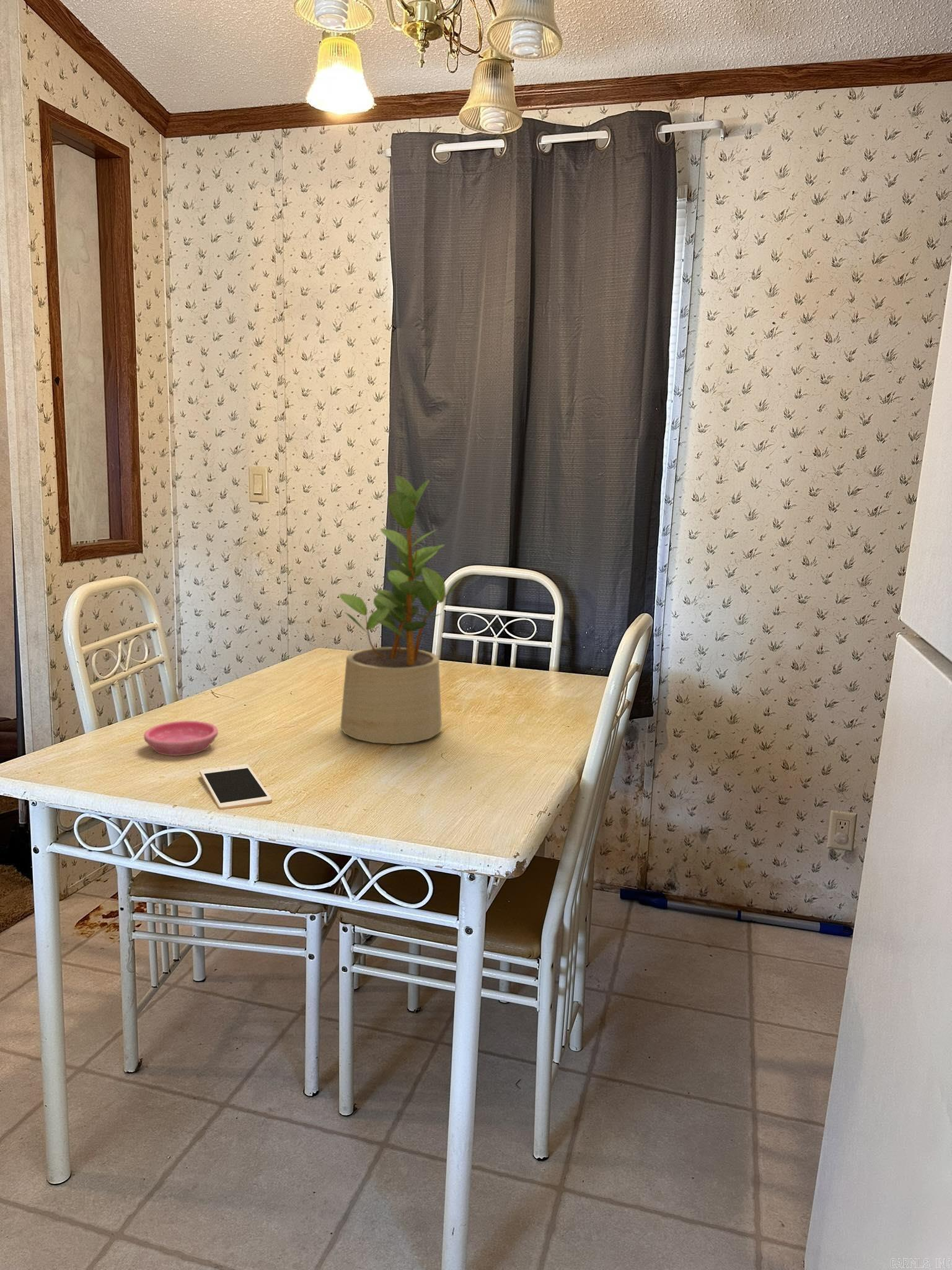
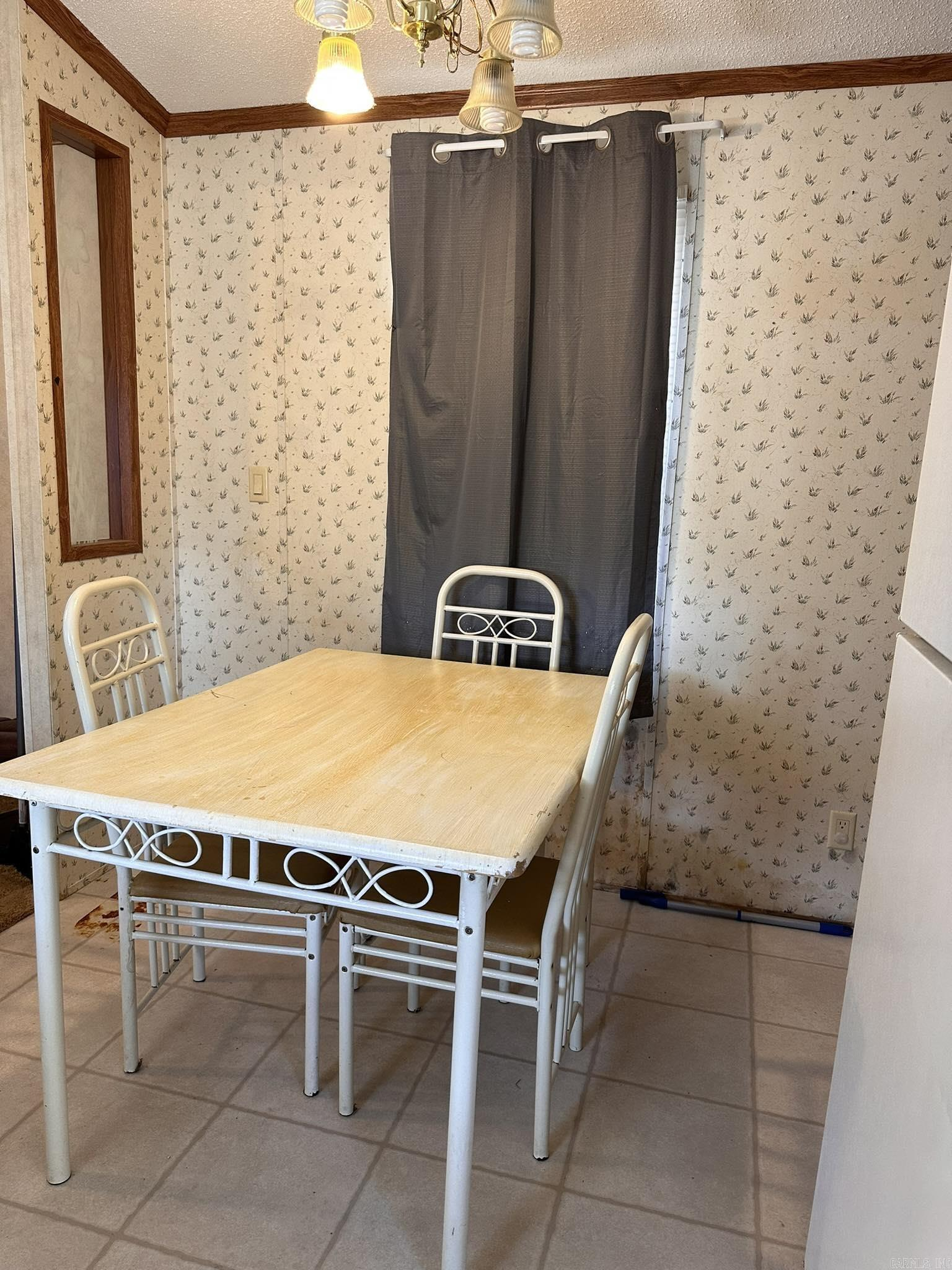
- potted plant (396, 604)
- saucer (182, 739)
- cell phone (234, 786)
